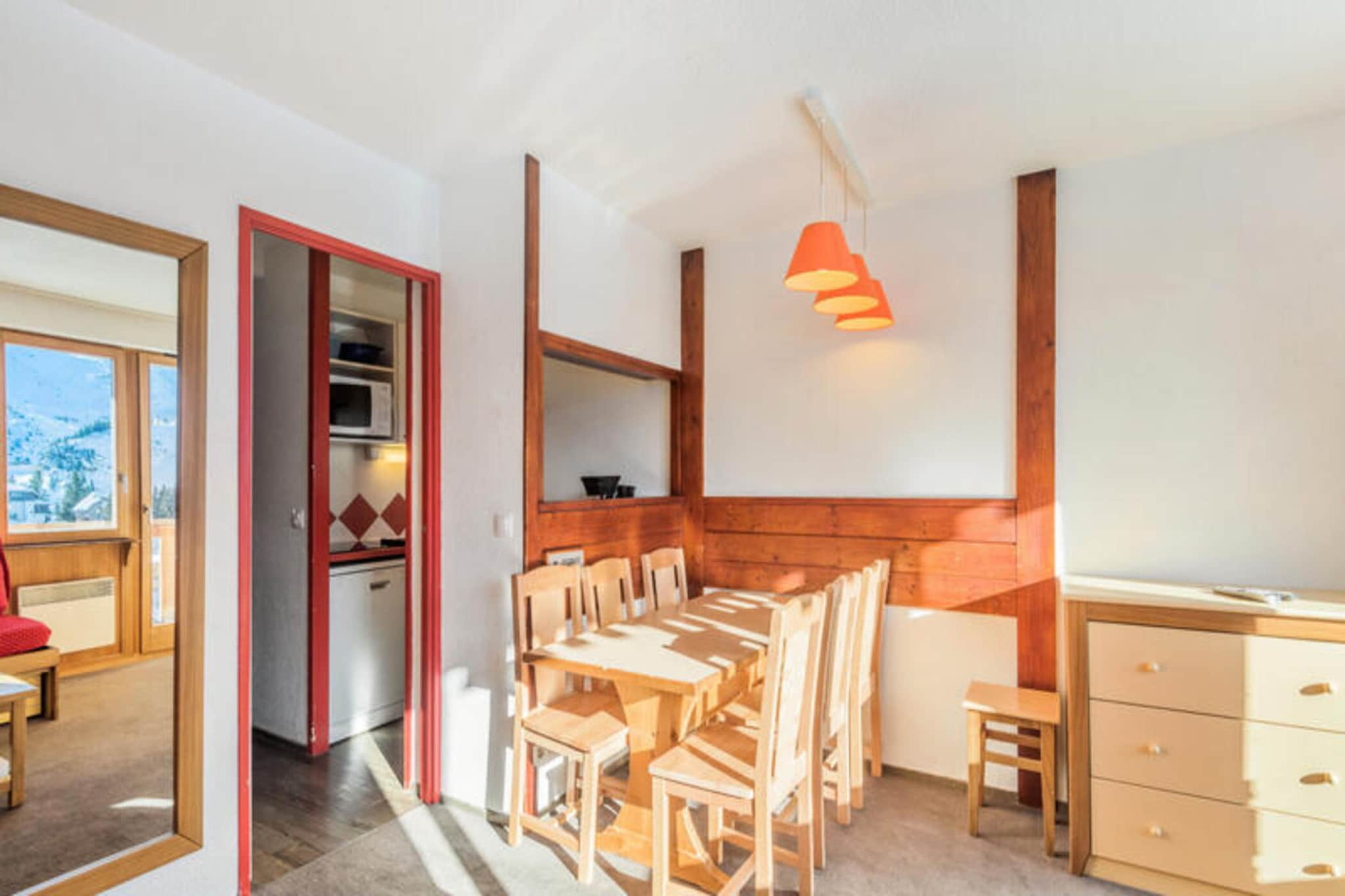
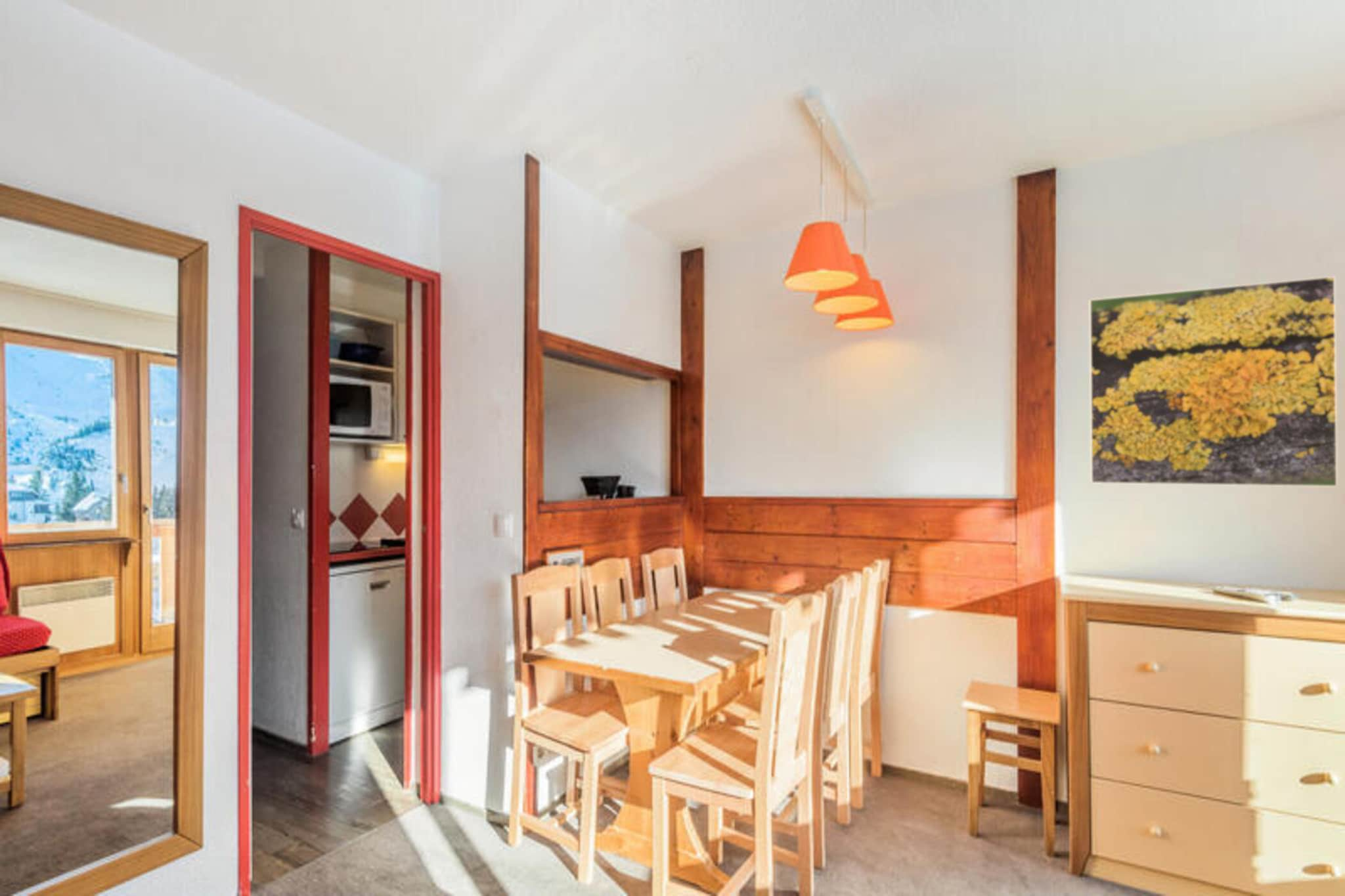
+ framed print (1204, 387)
